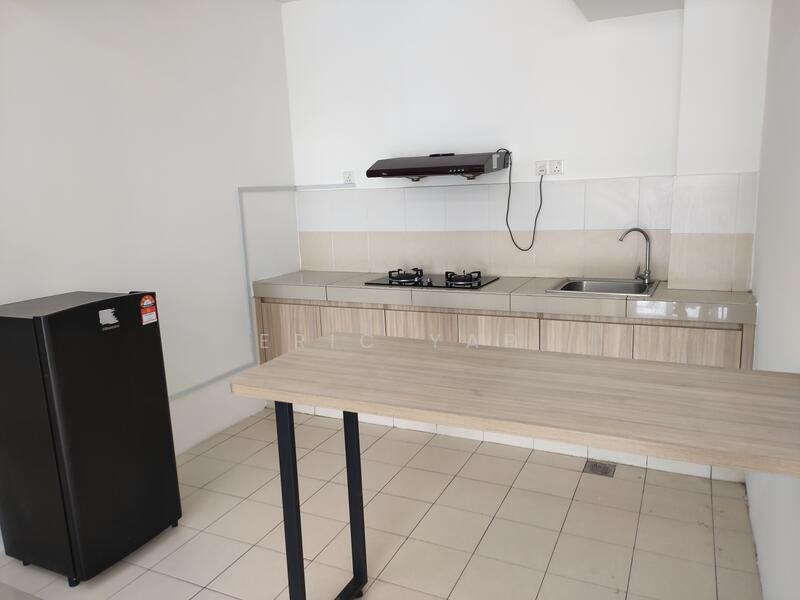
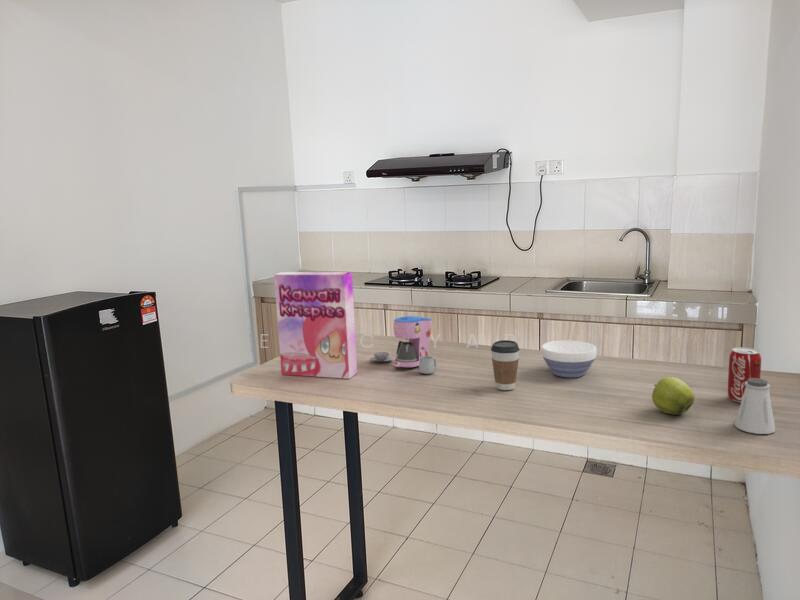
+ cereal box (316, 323)
+ saltshaker (756, 404)
+ apple (672, 395)
+ bowl (568, 360)
+ coffee maker (406, 339)
+ coffee cup (505, 365)
+ beverage can (744, 375)
